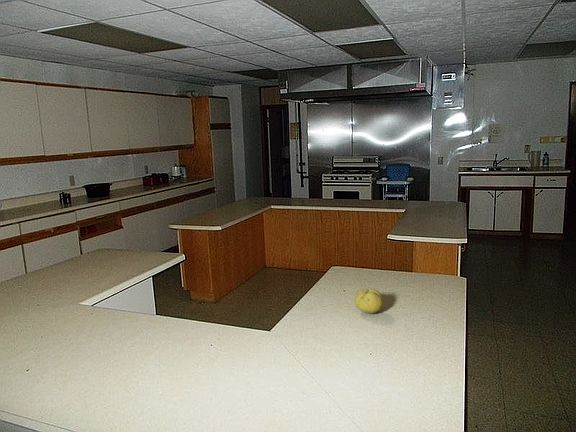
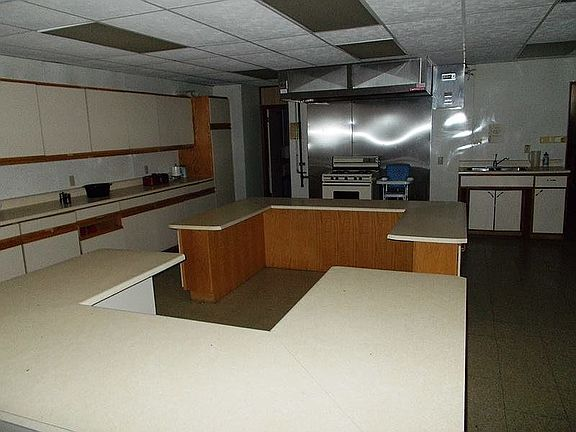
- fruit (369, 301)
